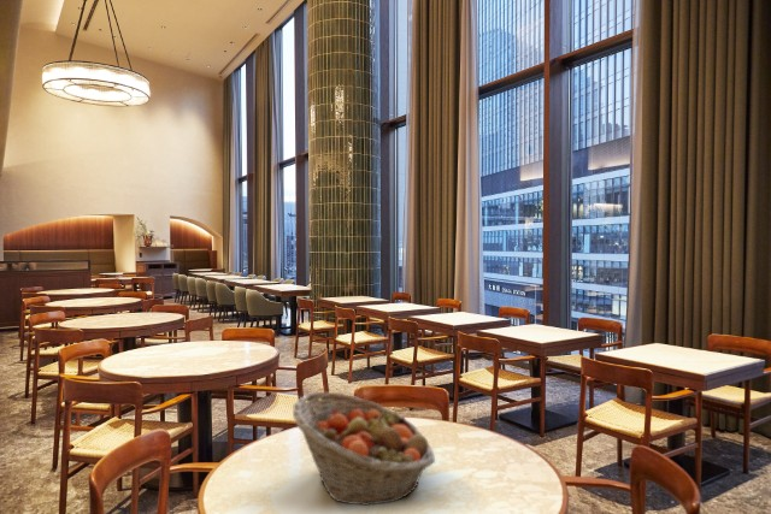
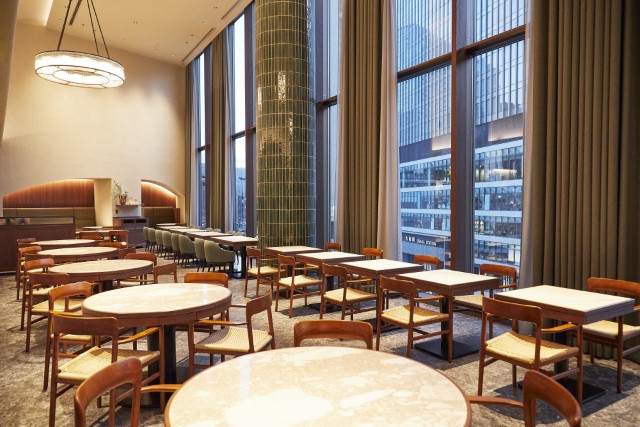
- fruit basket (363, 439)
